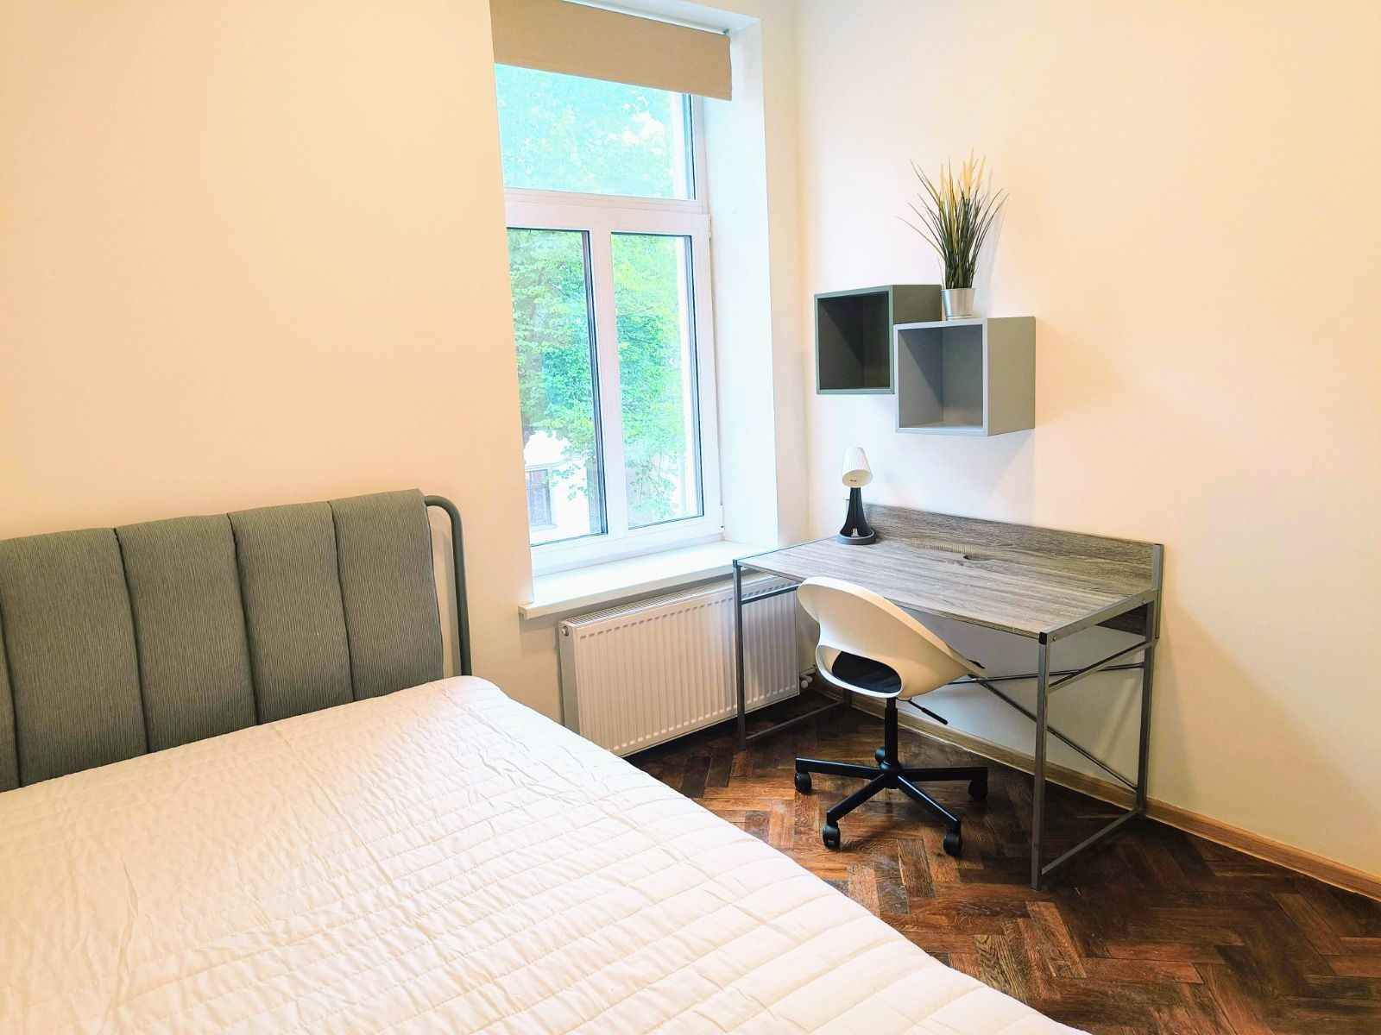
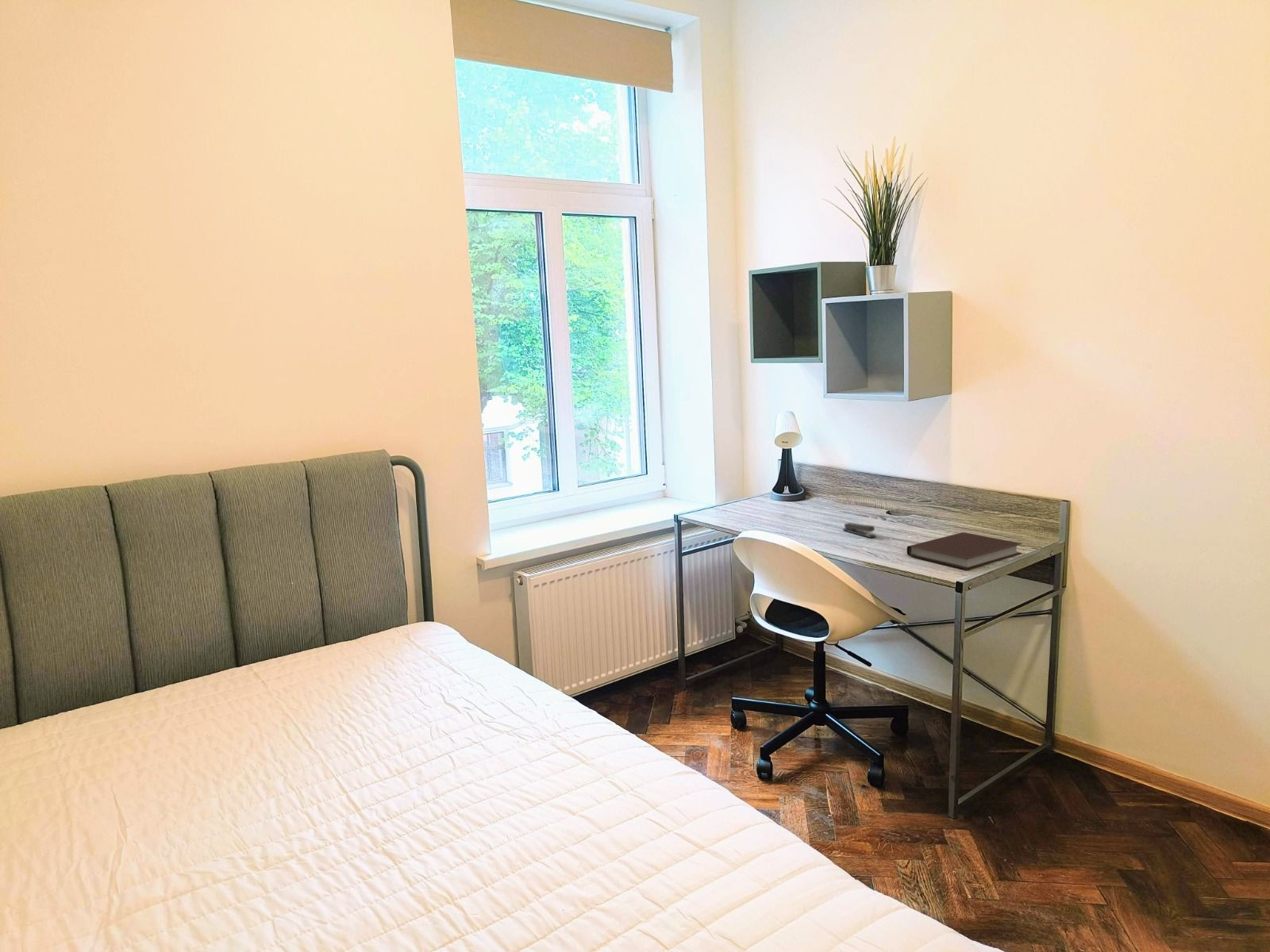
+ notebook (964, 549)
+ stapler (859, 528)
